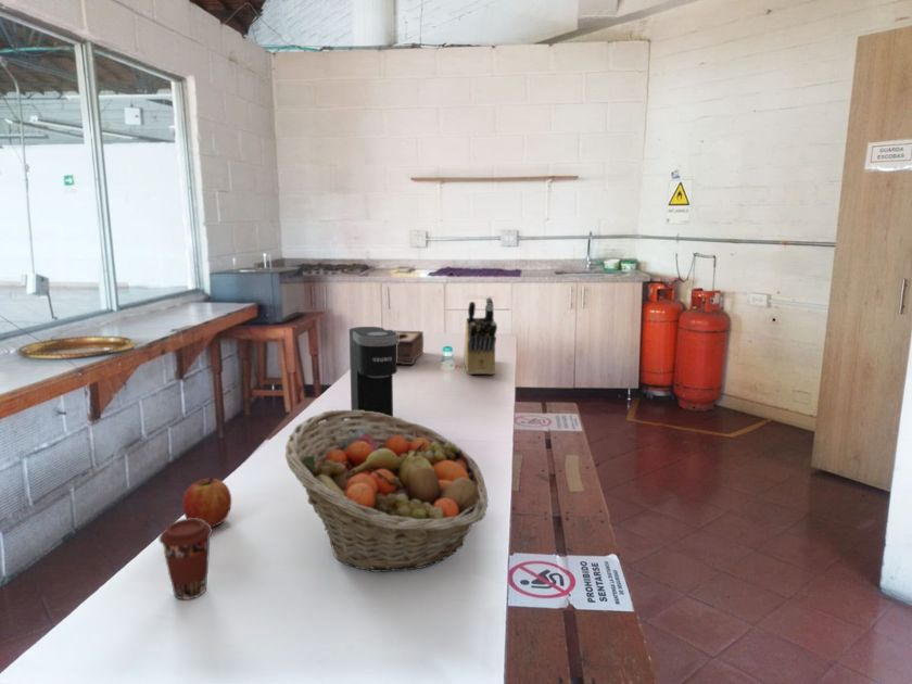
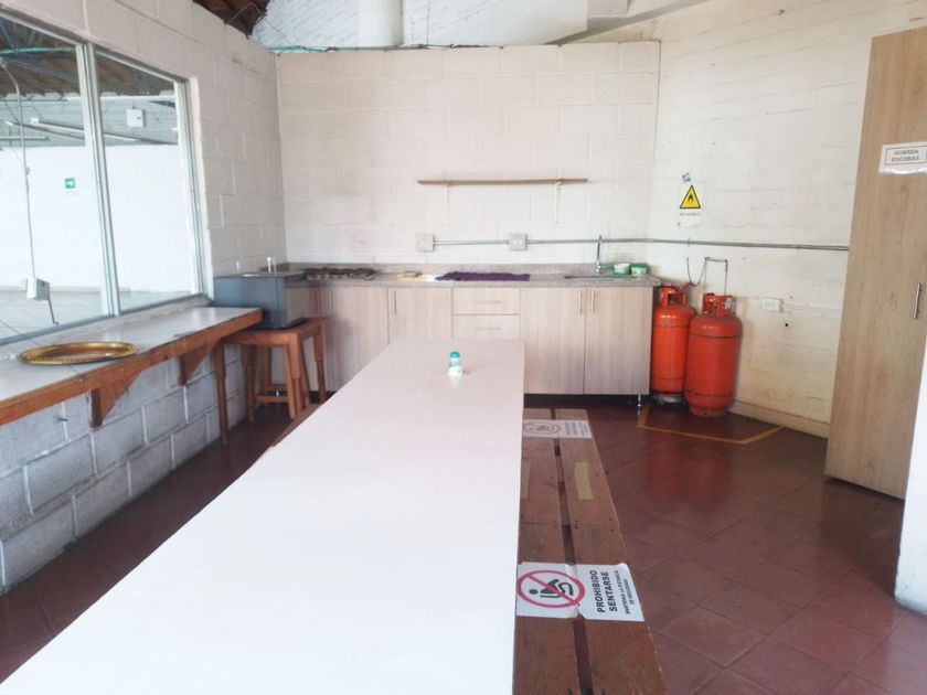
- knife block (479, 332)
- tissue box (400, 346)
- coffee maker (372, 379)
- coffee cup (188, 558)
- fruit basket (390, 479)
- apple (206, 499)
